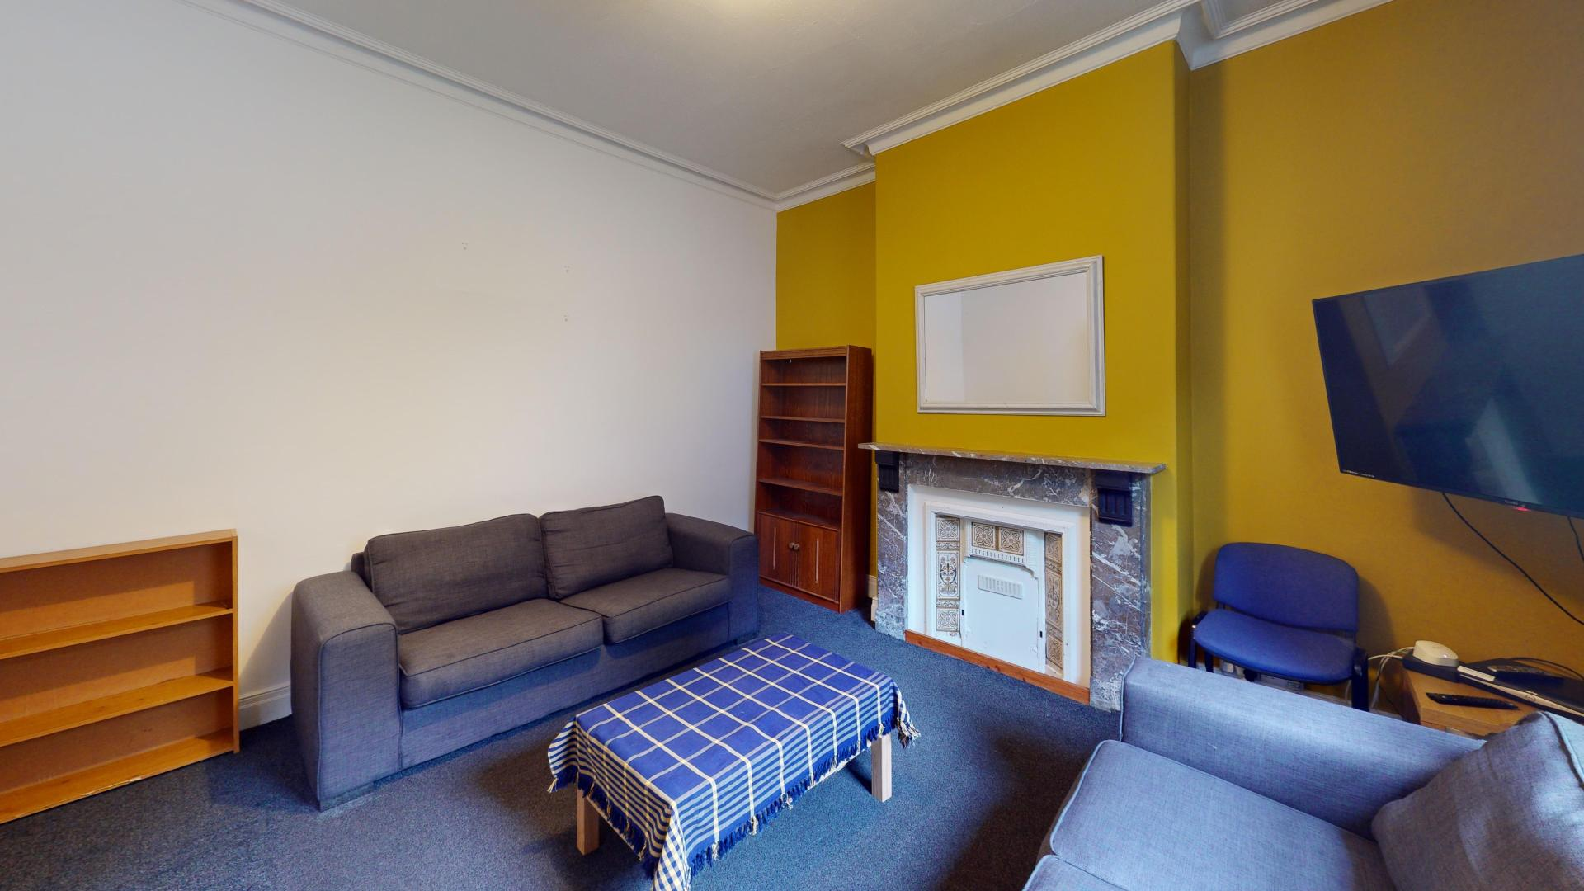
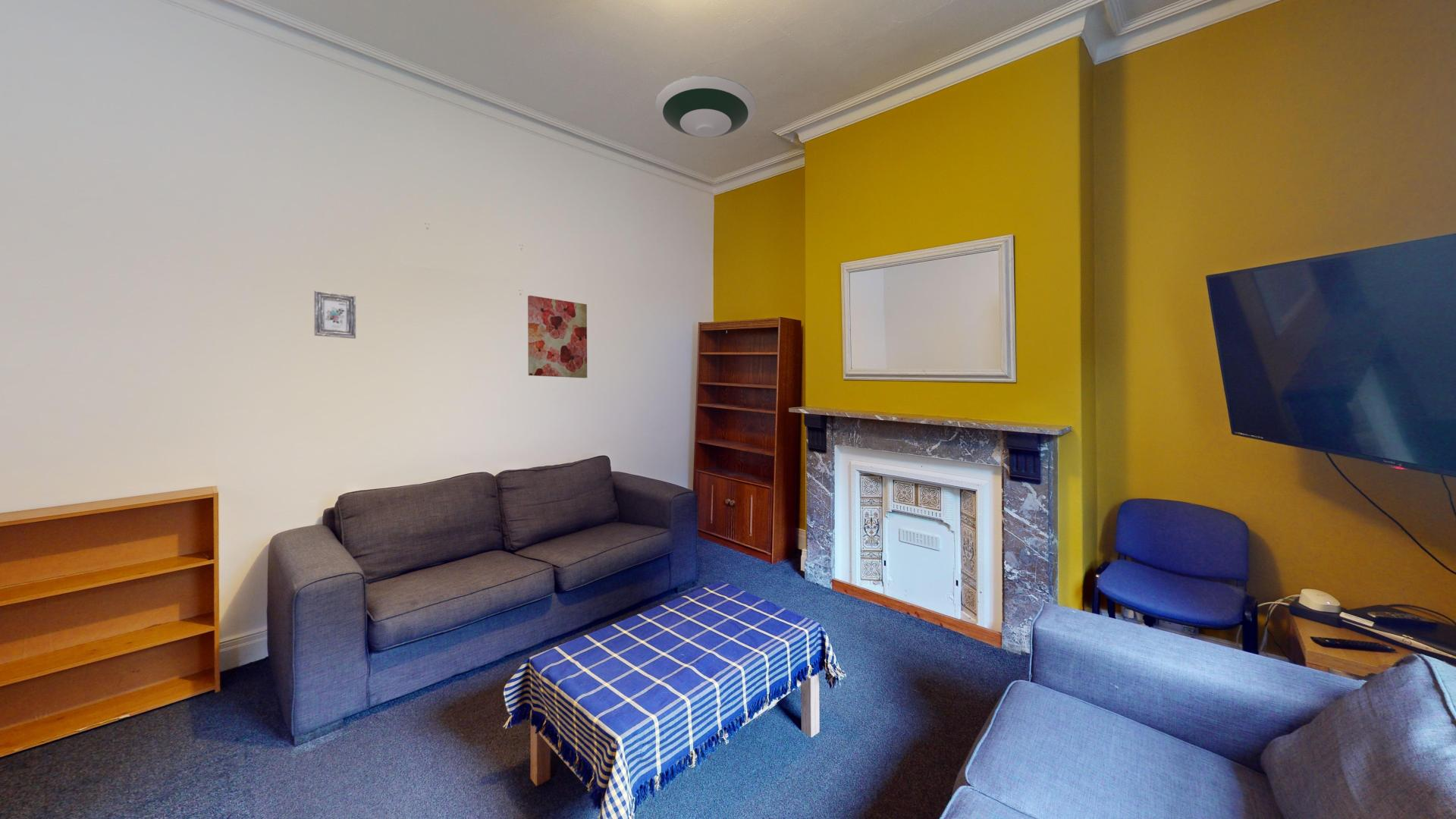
+ wall art (558, 338)
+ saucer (705, 119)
+ picture frame (335, 315)
